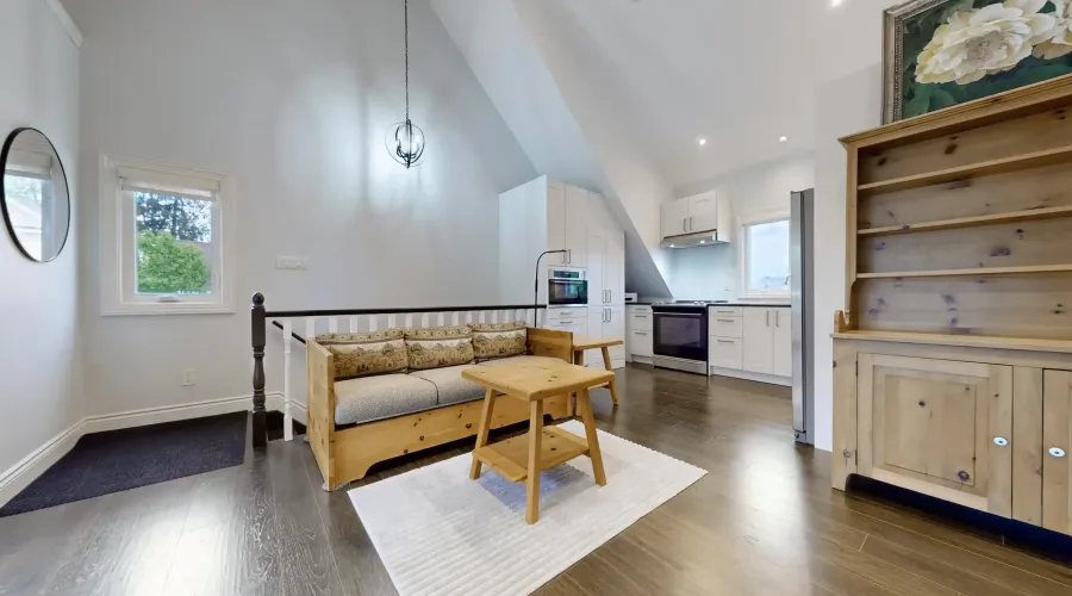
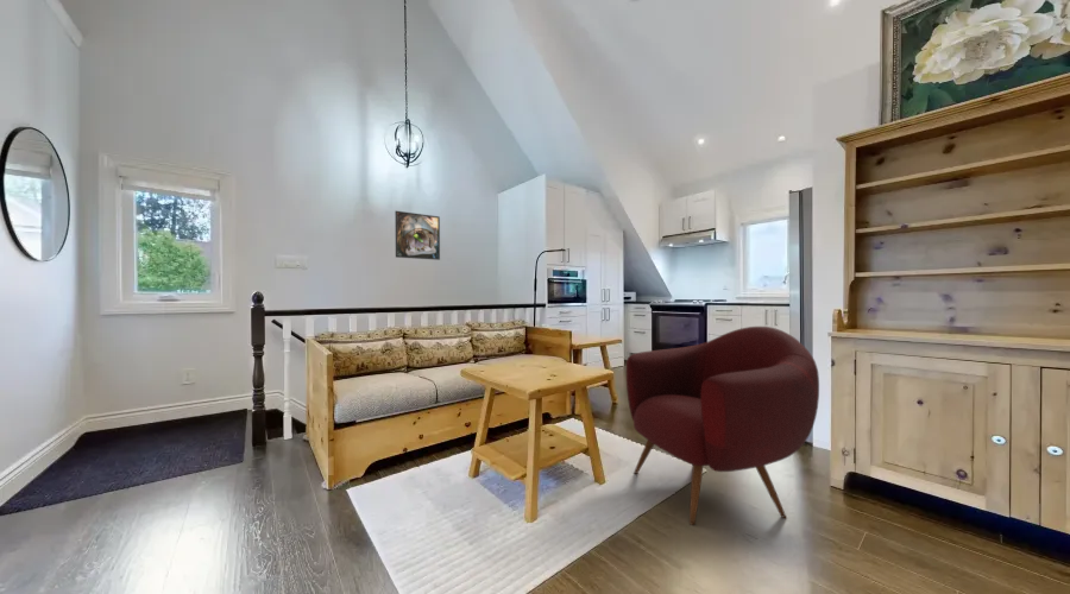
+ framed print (417, 235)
+ armchair (718, 407)
